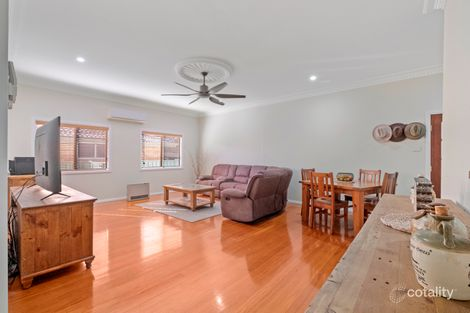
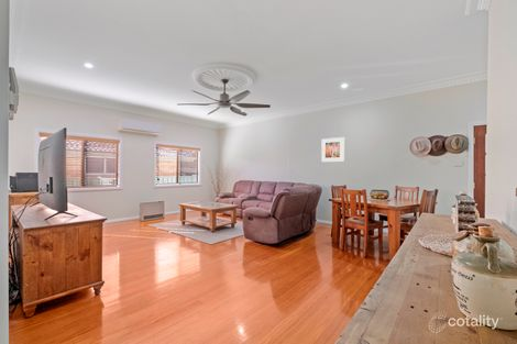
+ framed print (332, 149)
